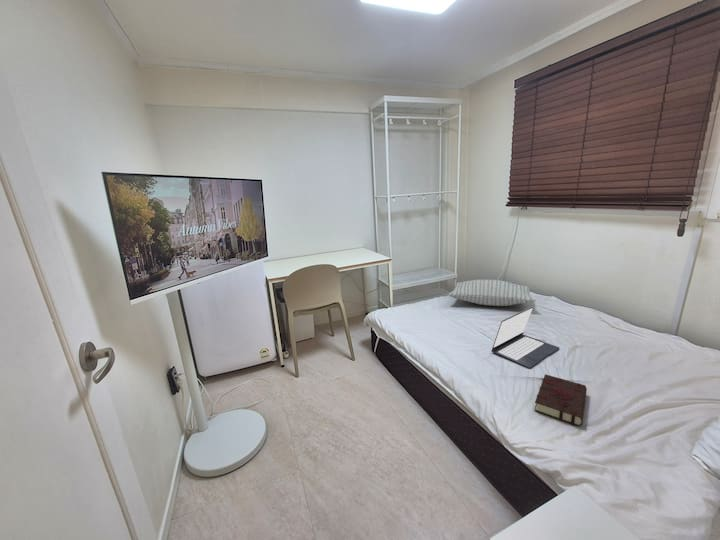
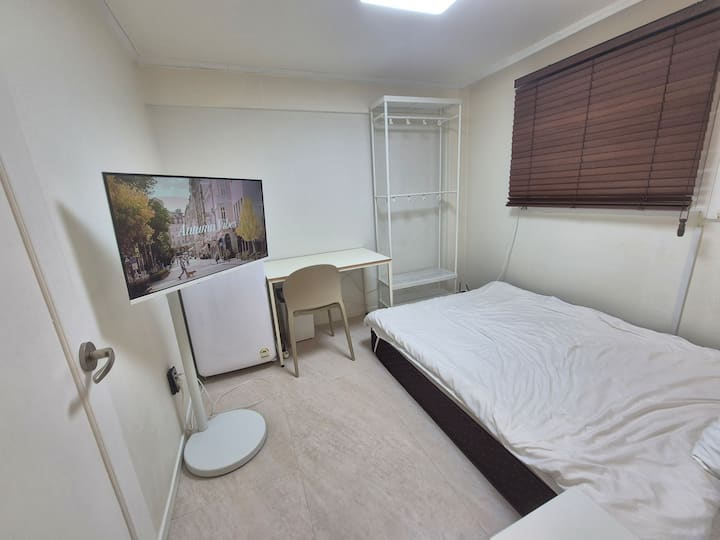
- book (561, 394)
- pillow (489, 292)
- laptop (525, 335)
